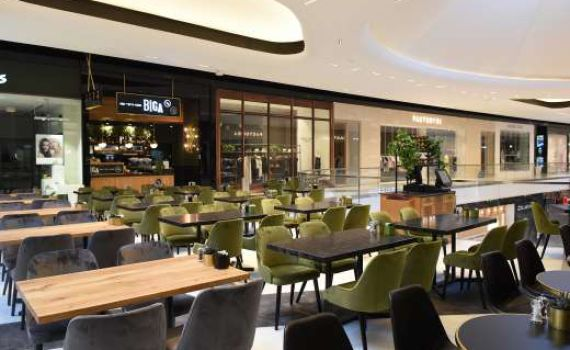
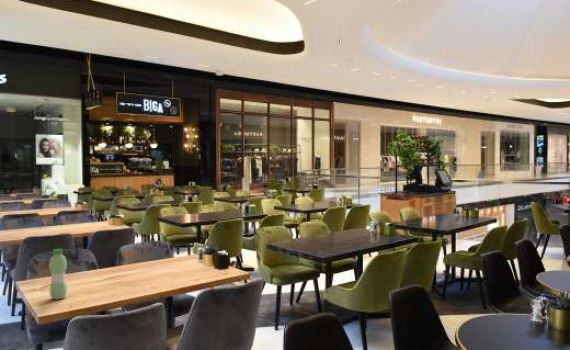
+ water bottle (58, 273)
